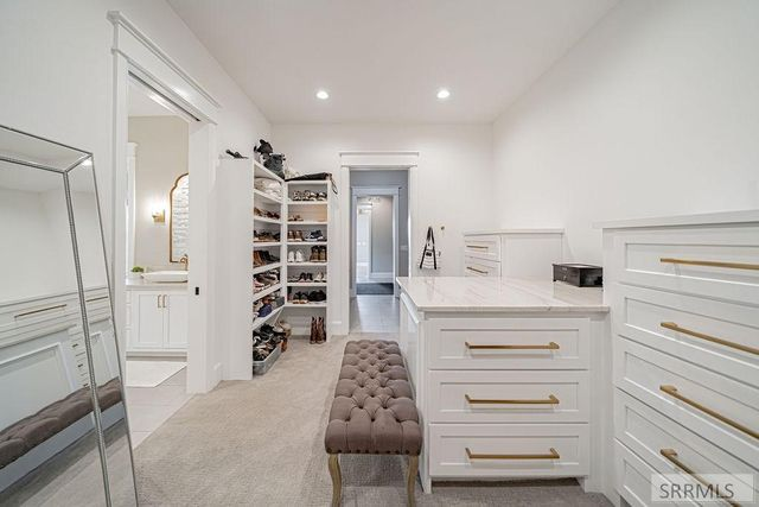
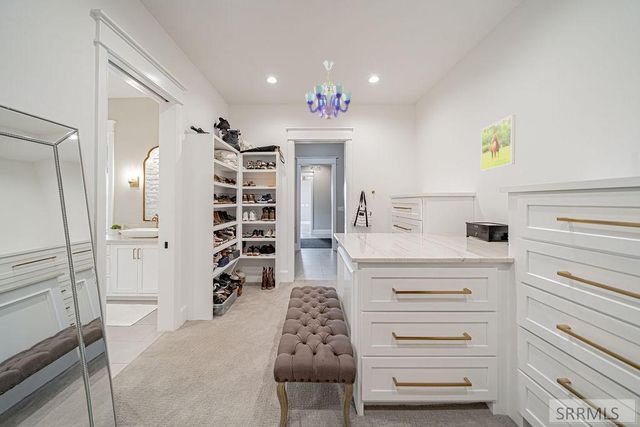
+ chandelier (328, 90)
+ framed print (496, 145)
